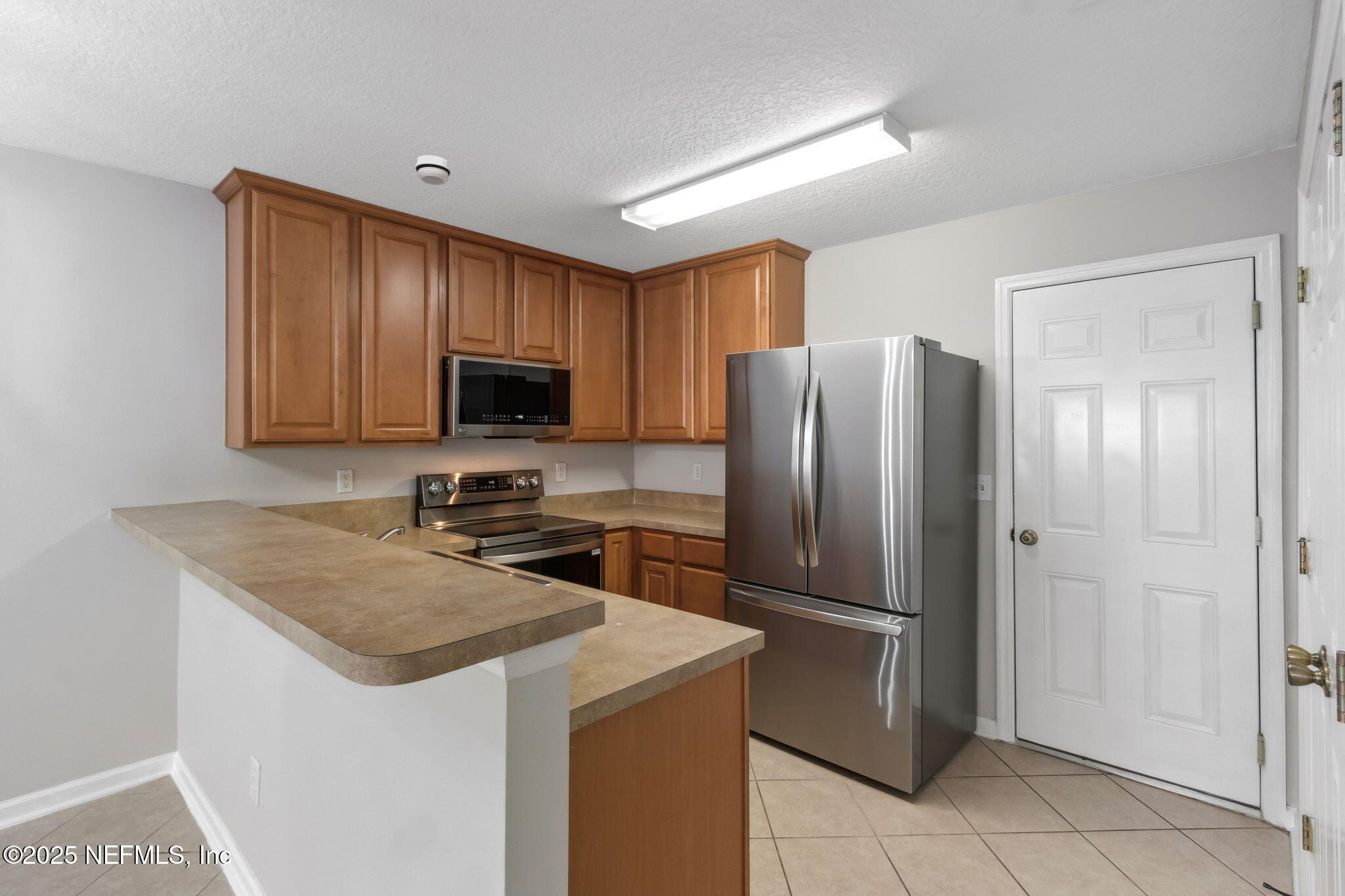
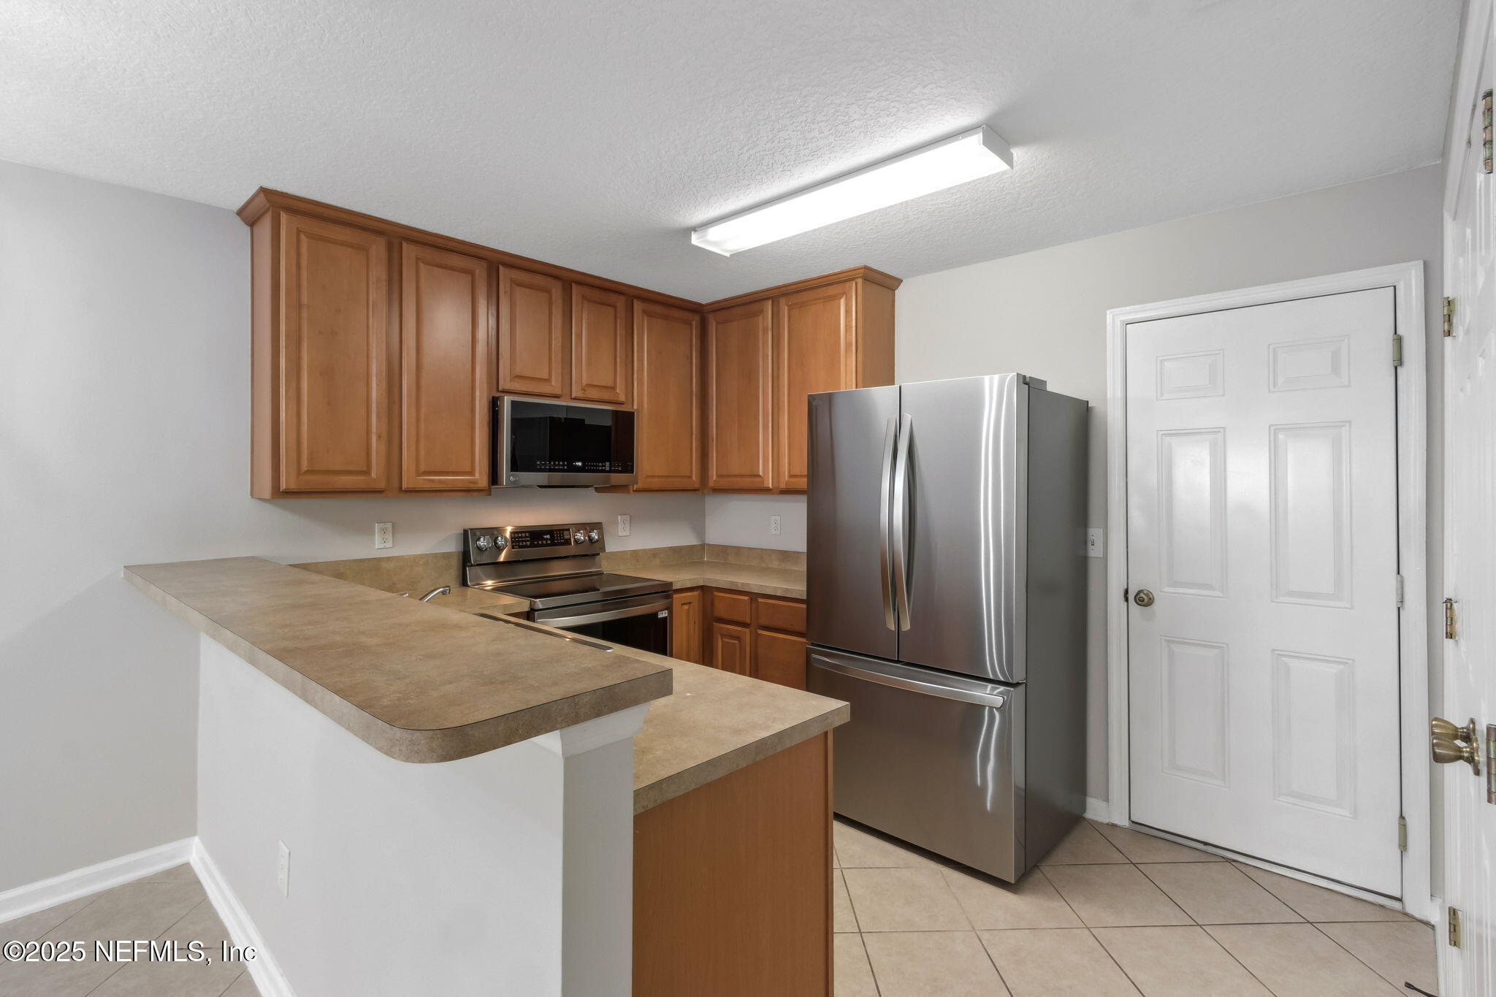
- smoke detector (433, 171)
